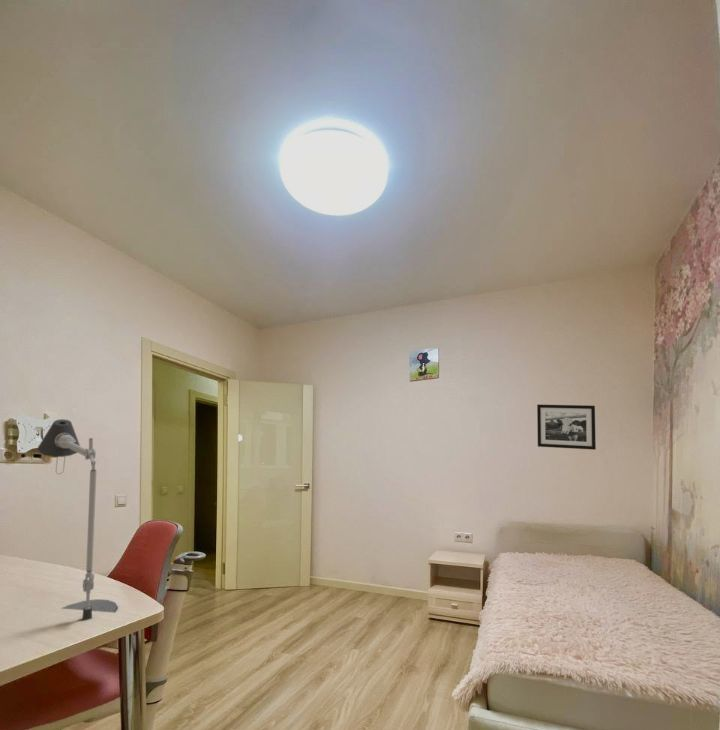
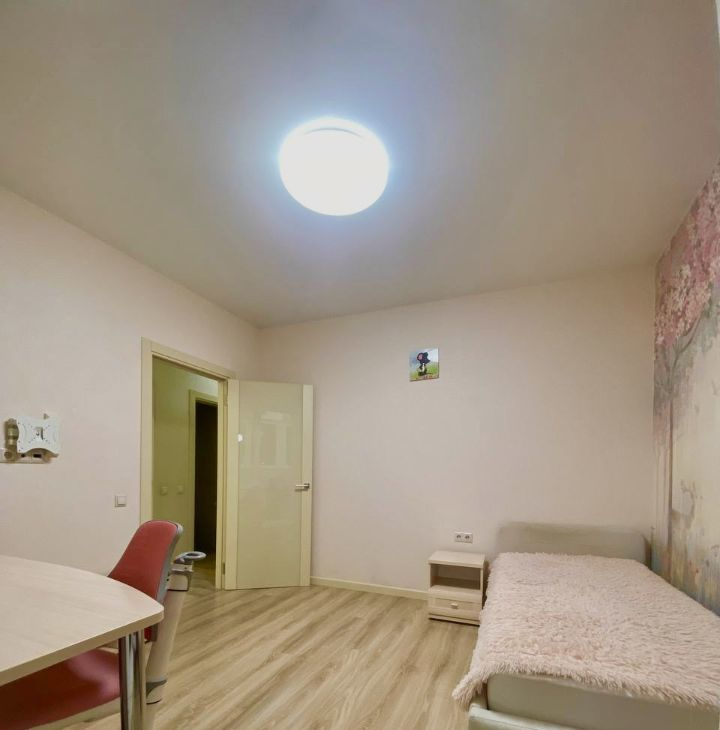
- desk lamp (89, 508)
- picture frame (565, 426)
